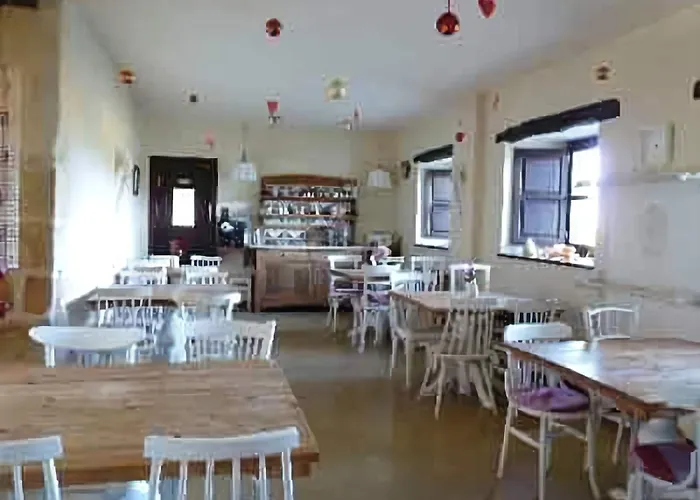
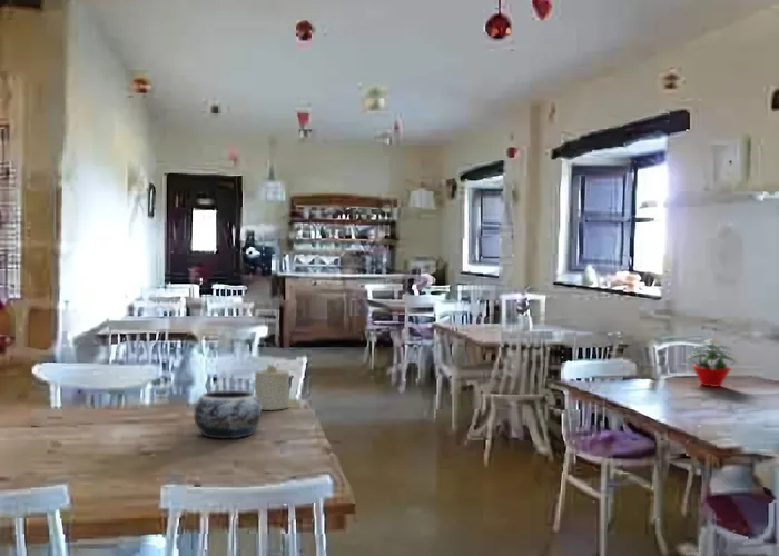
+ decorative bowl (227, 413)
+ candle (272, 386)
+ potted flower (711, 364)
